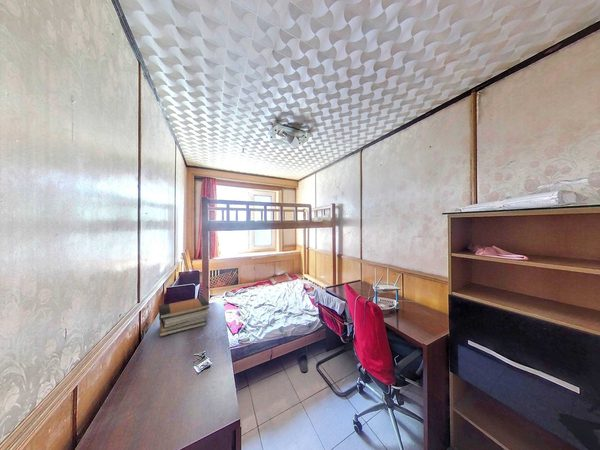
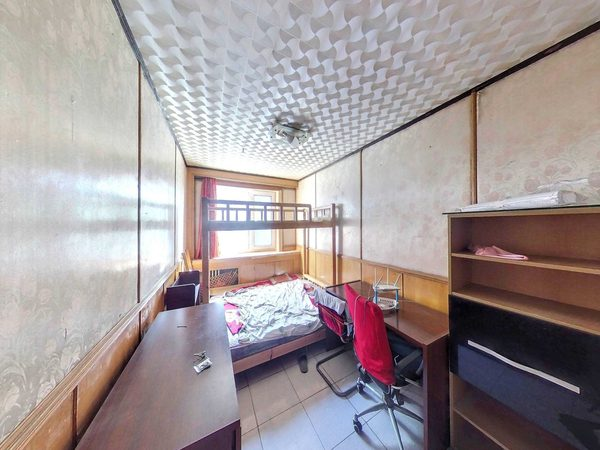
- book stack (184, 315)
